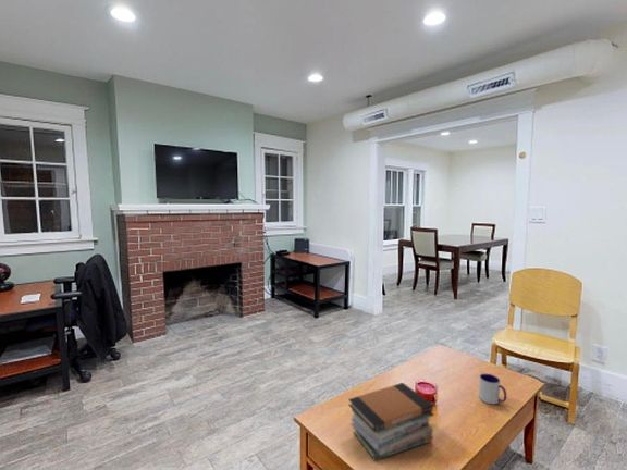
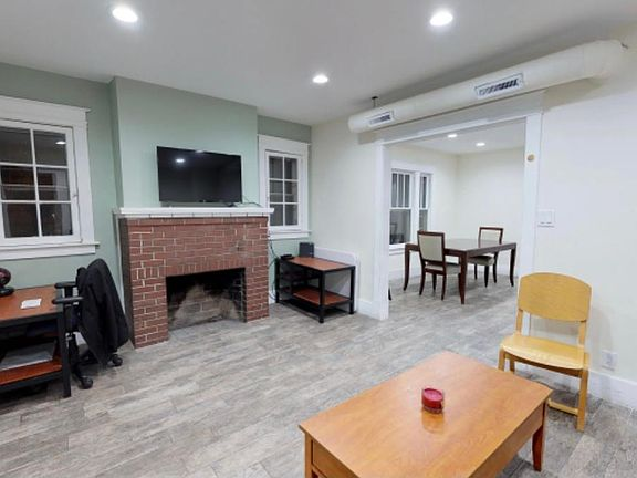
- book stack (390, 419)
- mug (492, 389)
